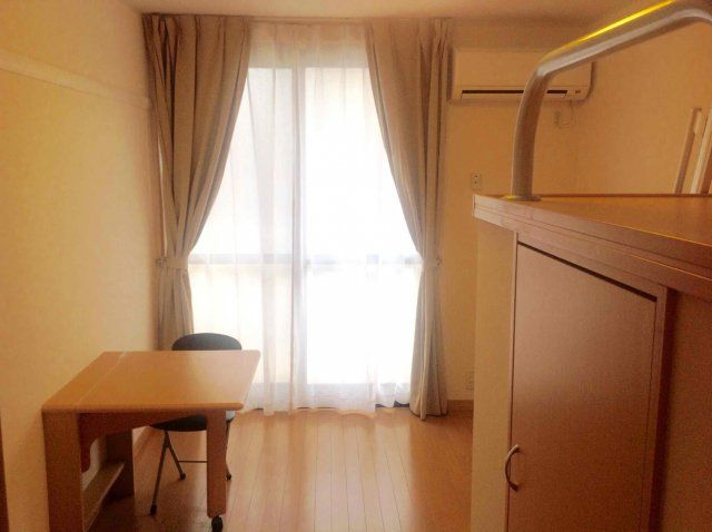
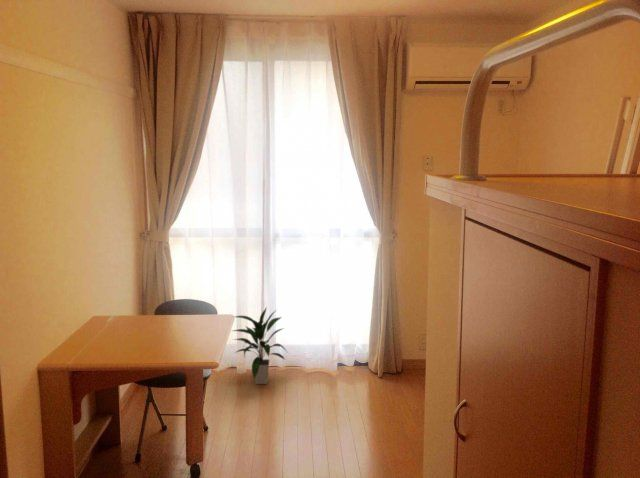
+ indoor plant (259, 345)
